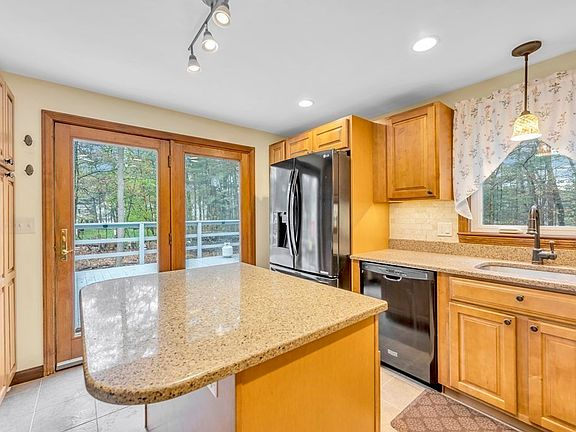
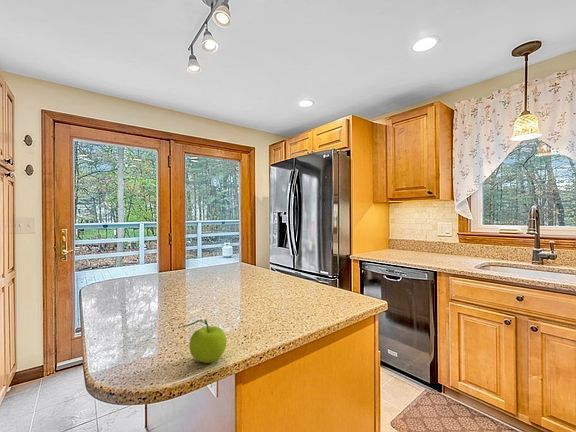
+ fruit (201, 339)
